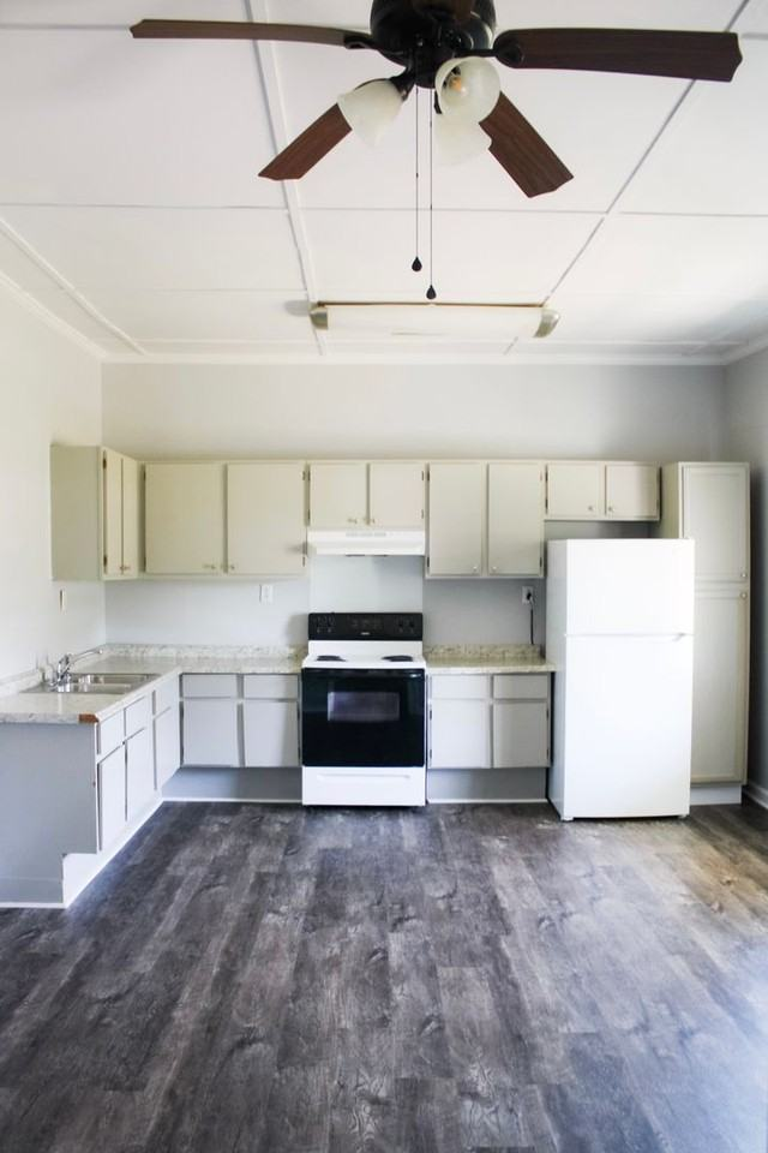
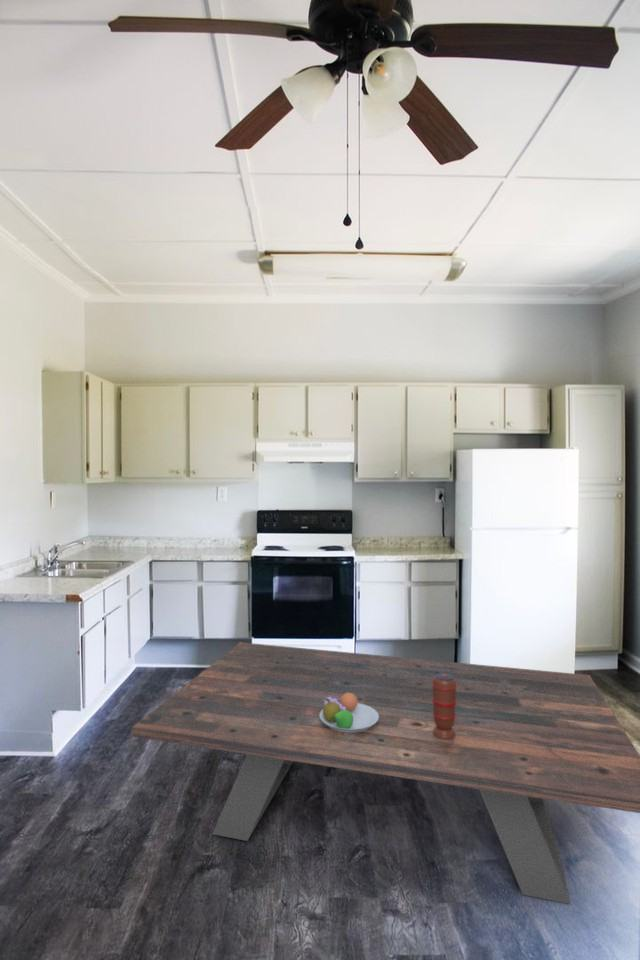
+ spice grinder (444, 703)
+ fruit bowl (347, 709)
+ dining table (387, 757)
